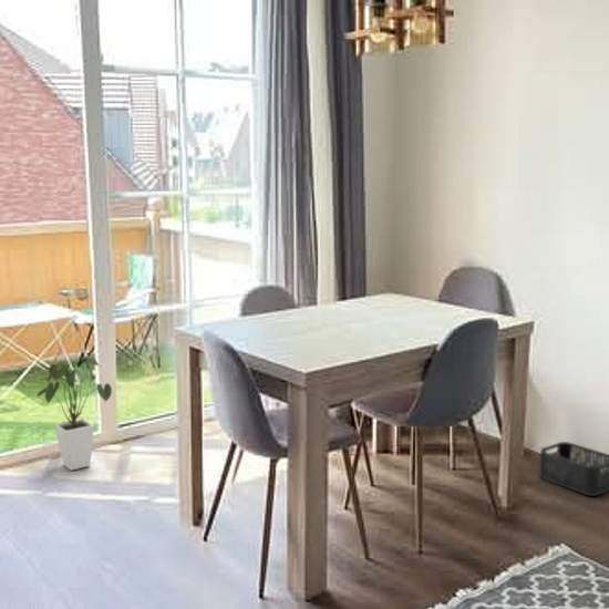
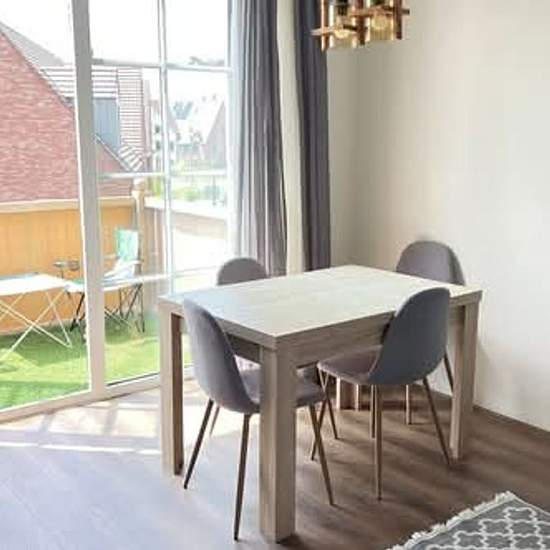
- storage bin (577, 467)
- house plant (80, 412)
